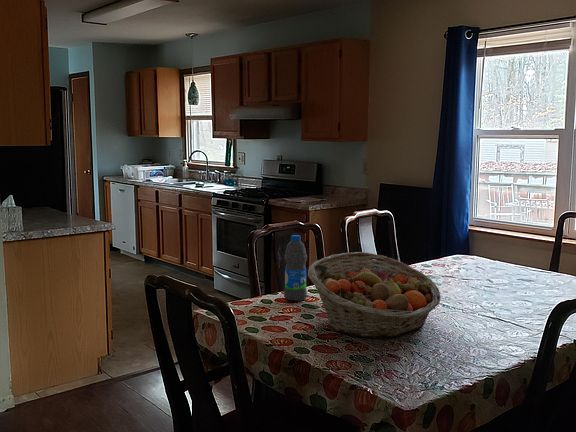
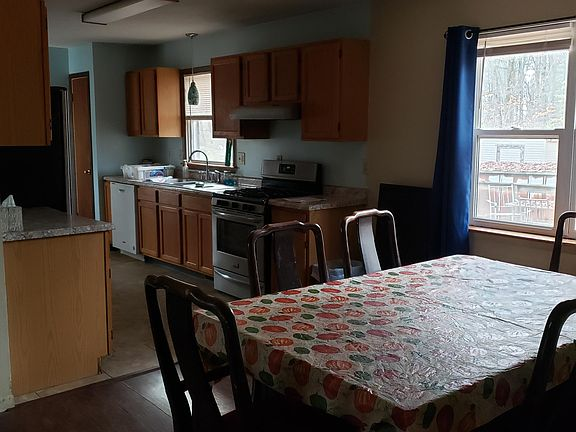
- fruit basket (374, 292)
- water bottle (295, 267)
